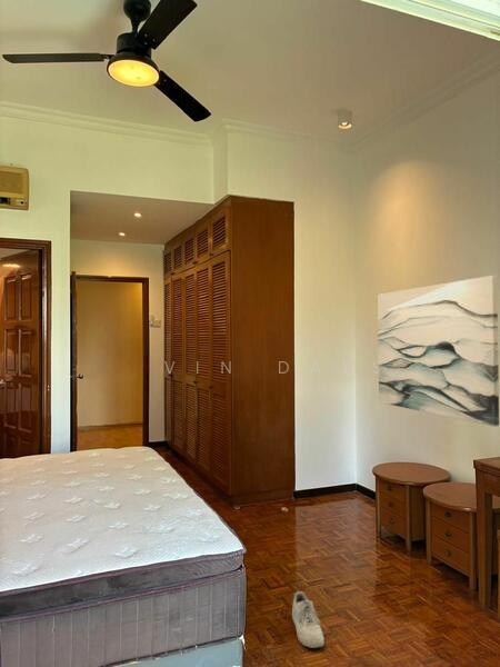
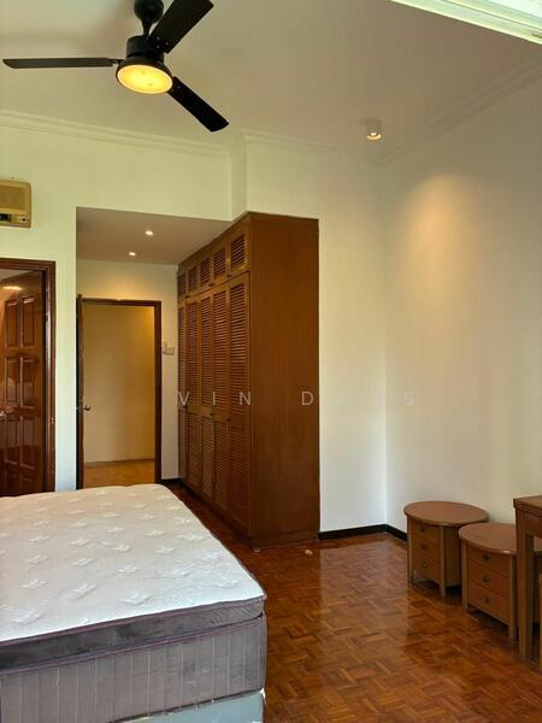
- wall art (428, 349)
- shoe (308, 618)
